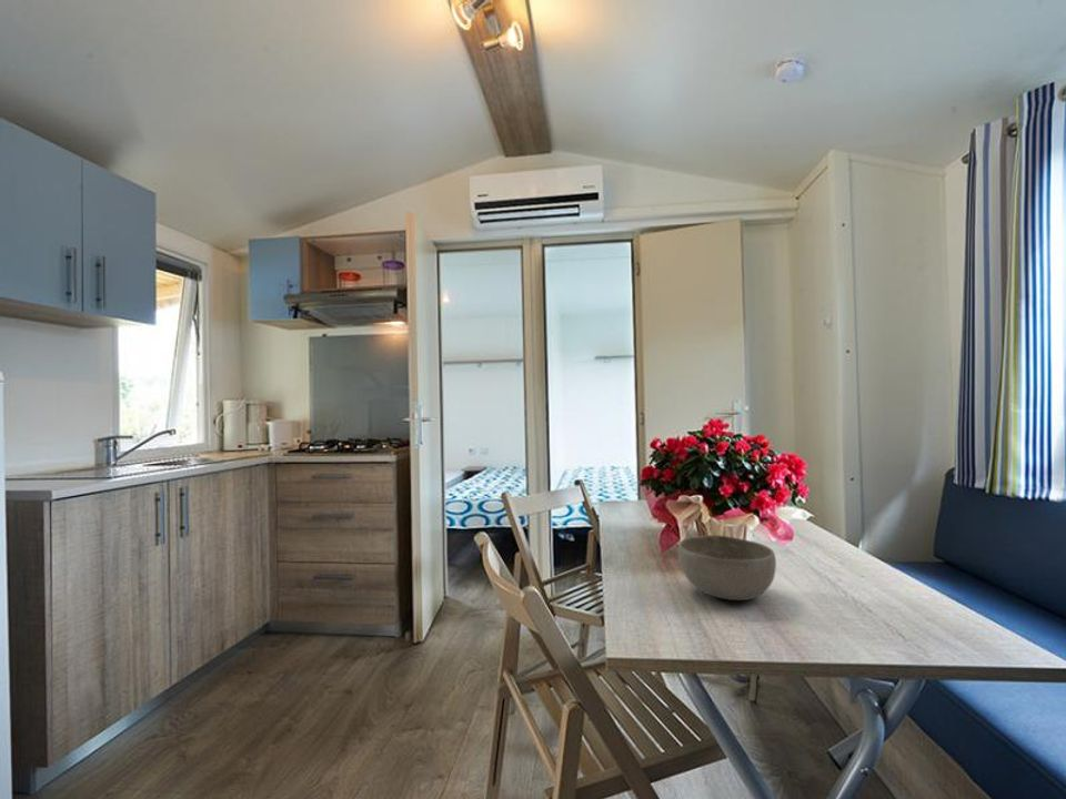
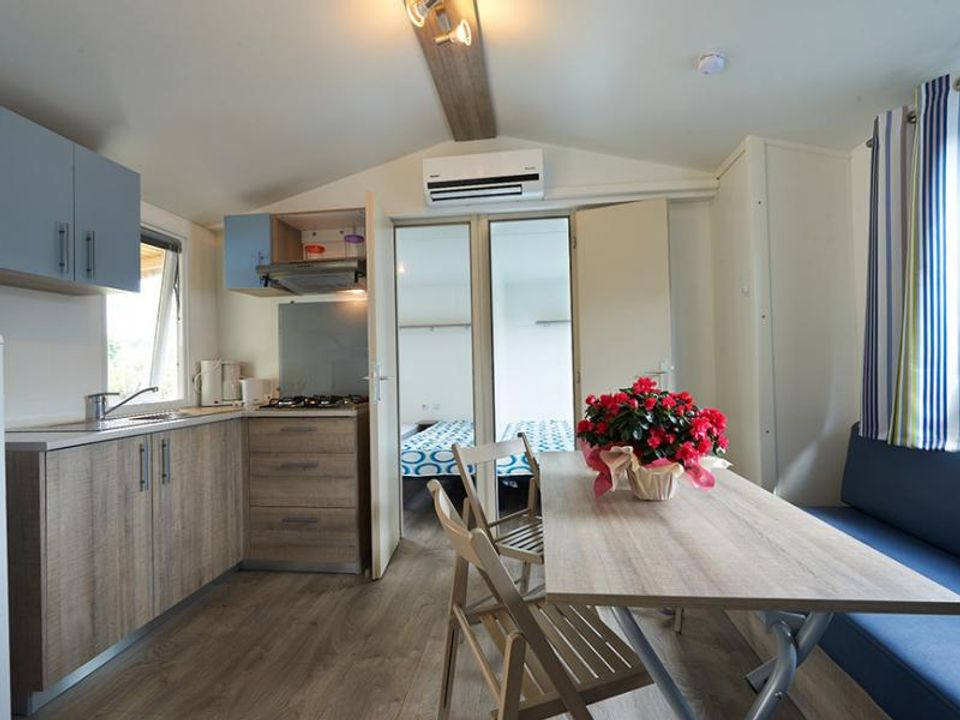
- bowl (725, 569)
